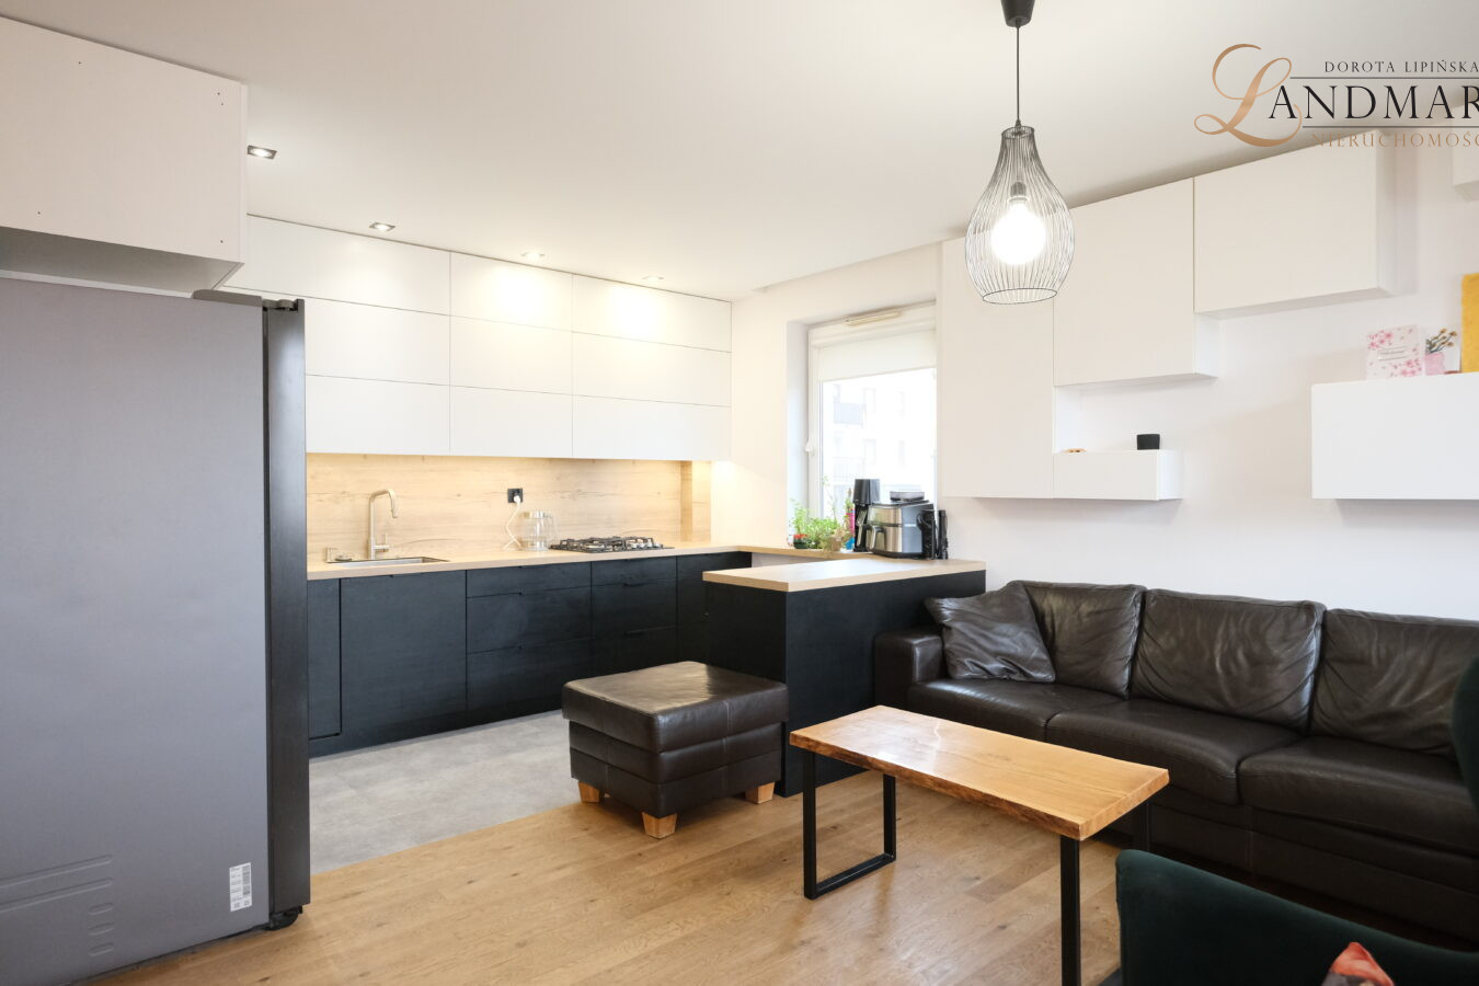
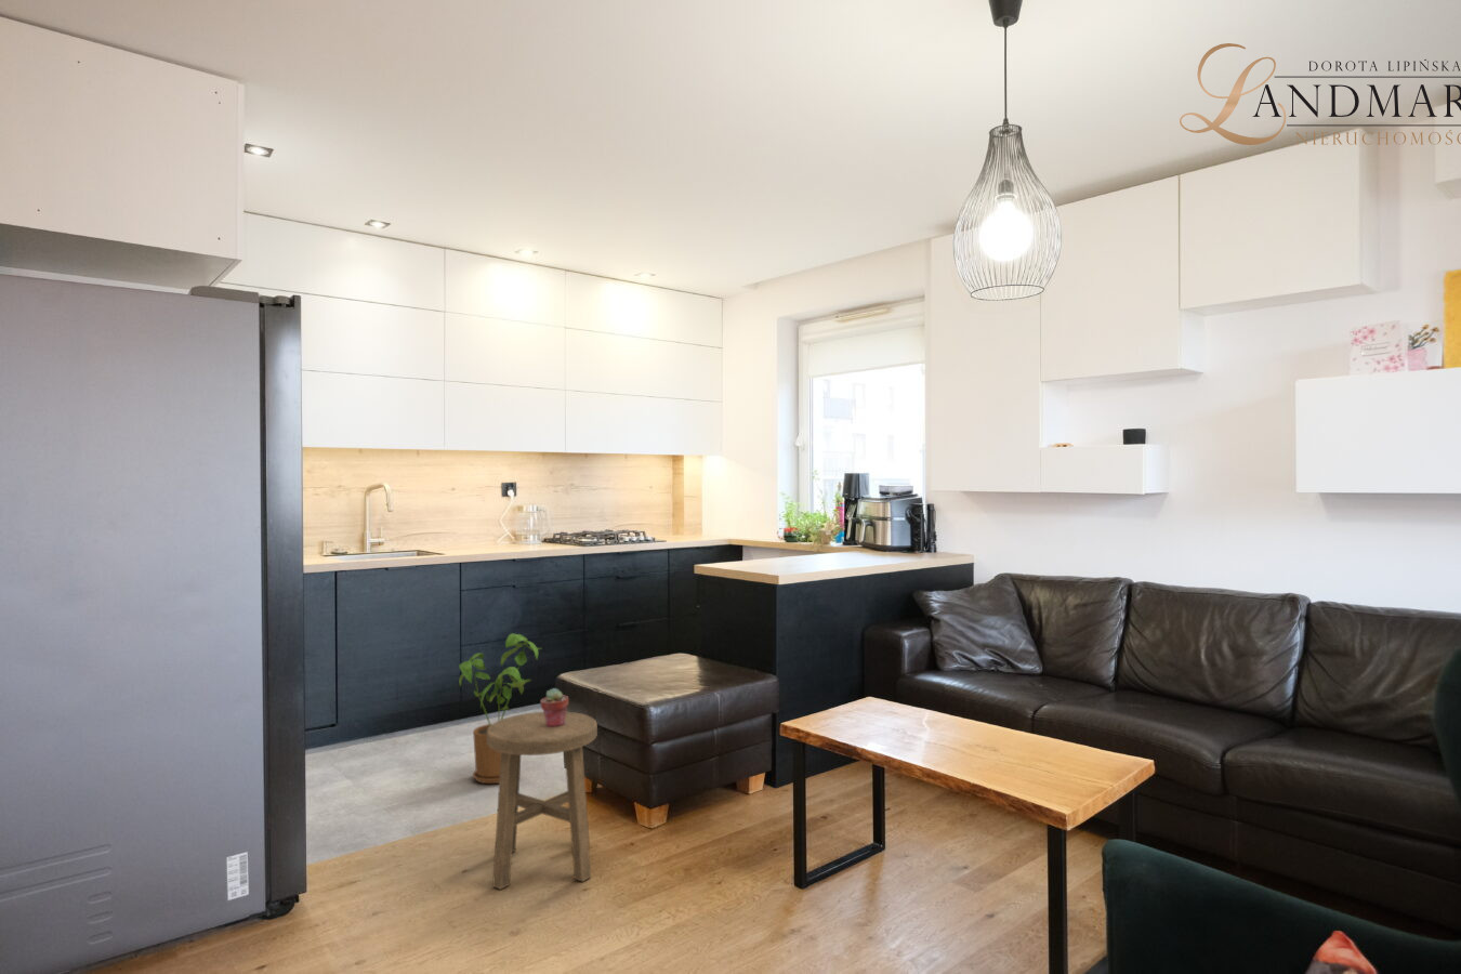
+ stool (542, 800)
+ potted succulent (554, 705)
+ house plant (499, 707)
